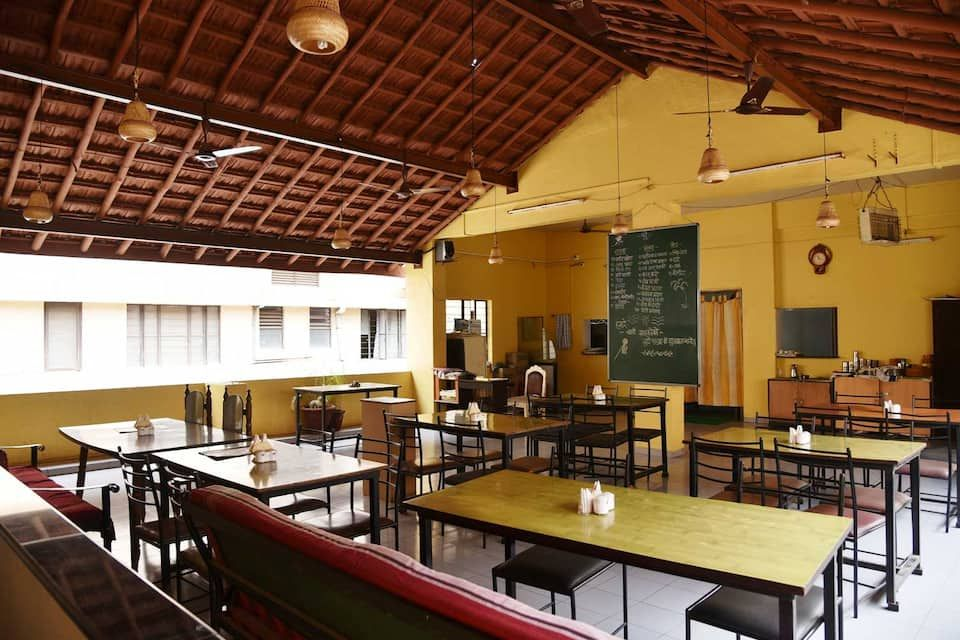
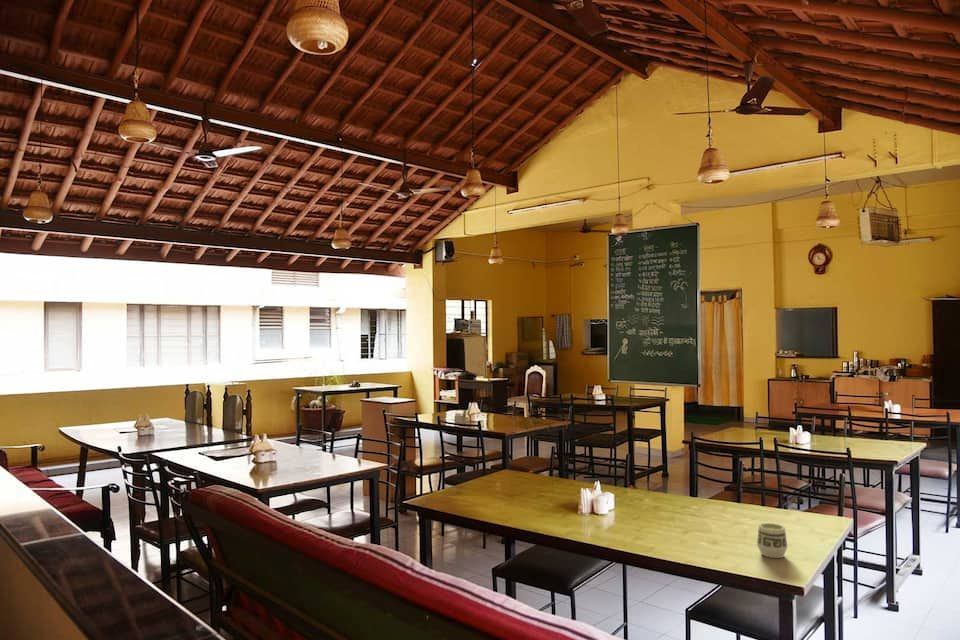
+ cup (772, 540)
